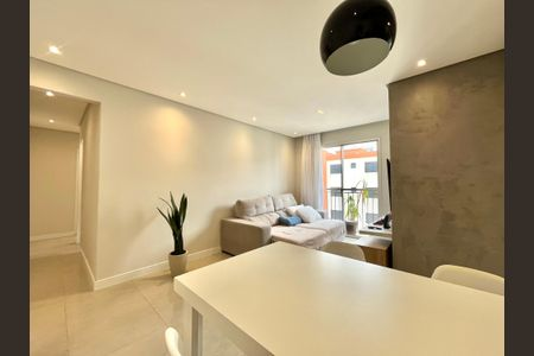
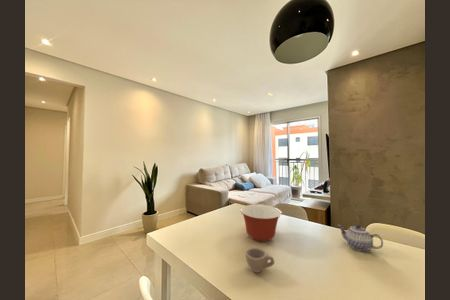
+ teapot (358, 236)
+ cup (259, 261)
+ mixing bowl (260, 223)
